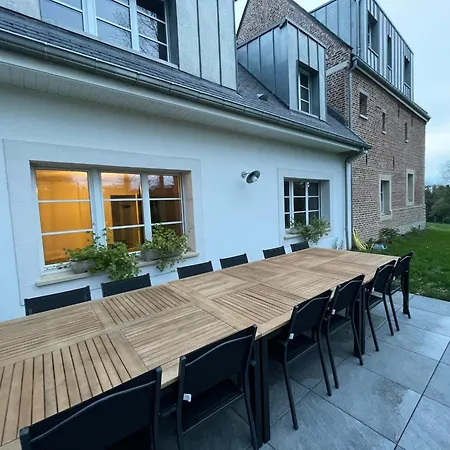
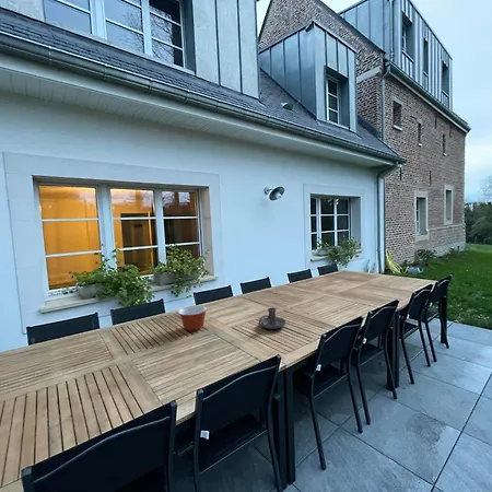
+ mixing bowl (192, 318)
+ candle holder (270, 318)
